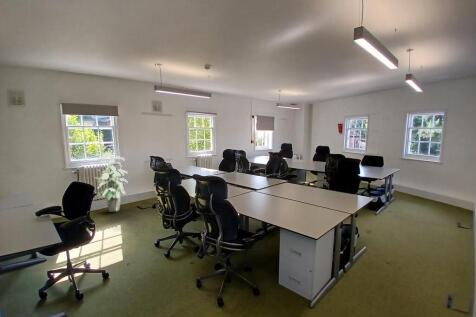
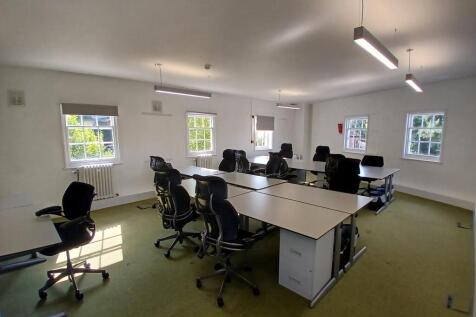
- indoor plant (111, 182)
